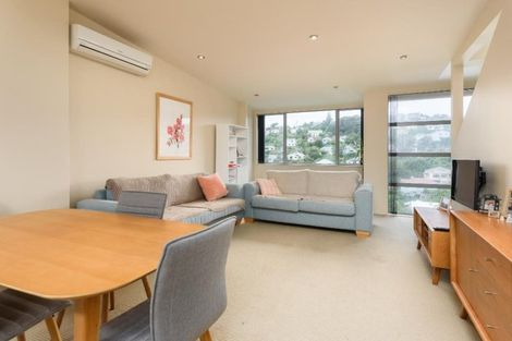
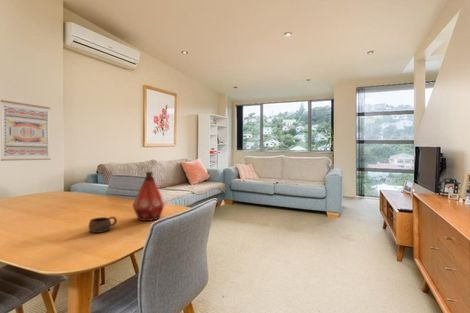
+ bottle (149, 194)
+ cup (103, 224)
+ wall art (27, 132)
